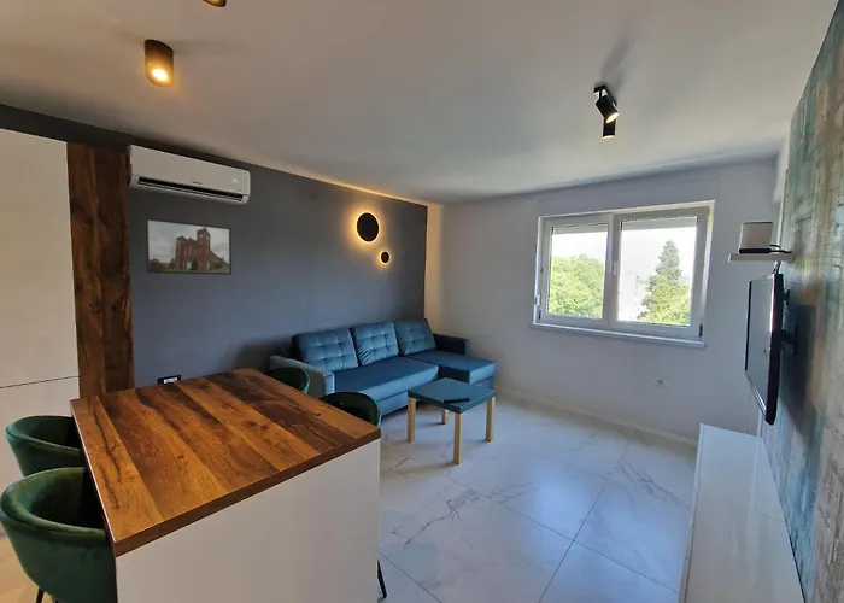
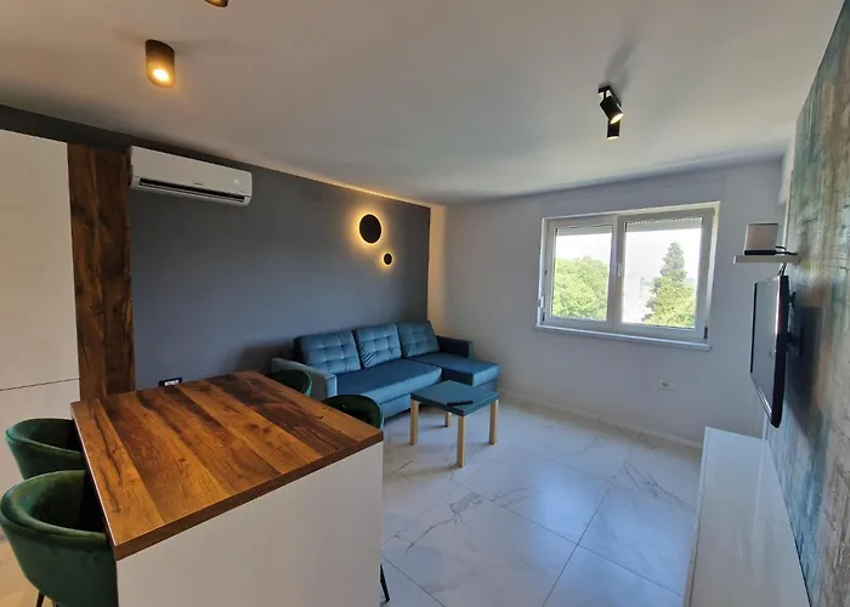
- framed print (192, 248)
